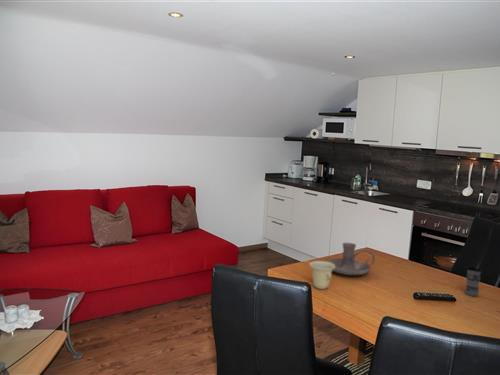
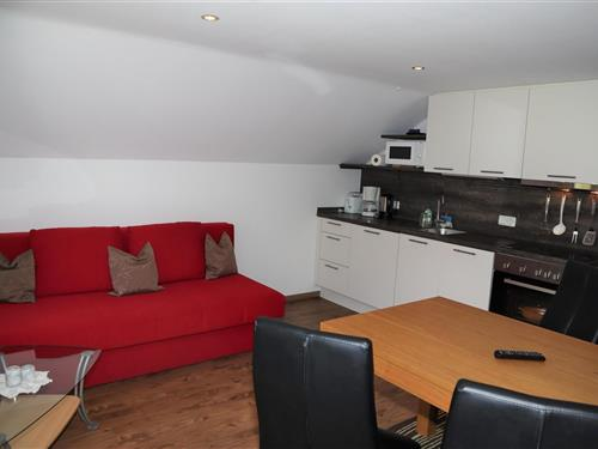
- cup (321, 275)
- candle holder (352, 257)
- jar (472, 281)
